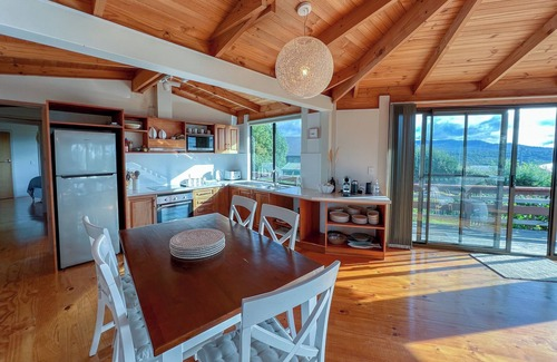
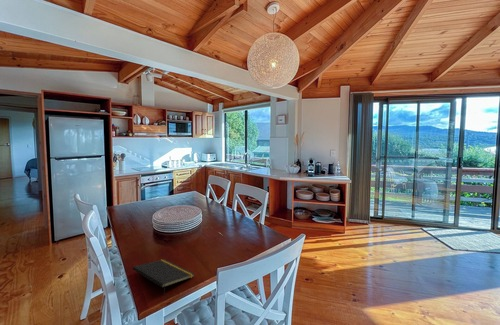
+ notepad (163, 271)
